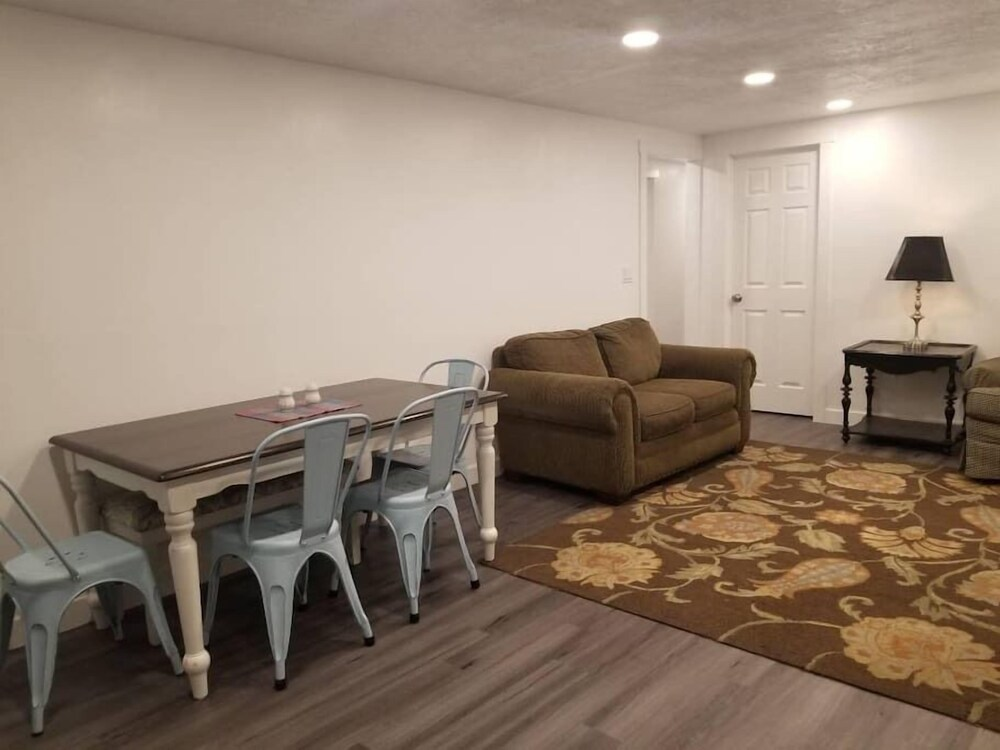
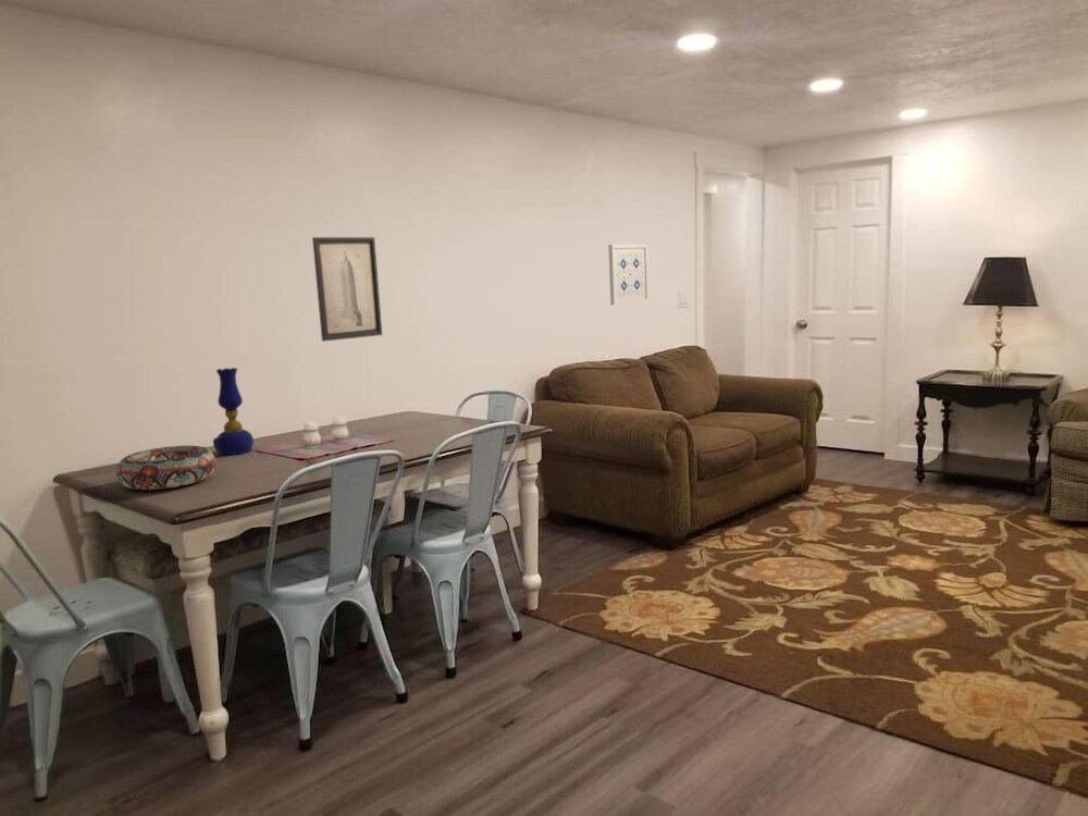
+ wall art (348, 287)
+ decorative bowl (166, 467)
+ oil lamp (227, 411)
+ wall art (629, 273)
